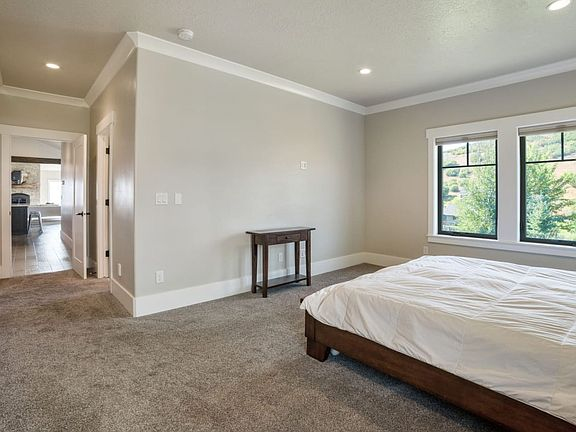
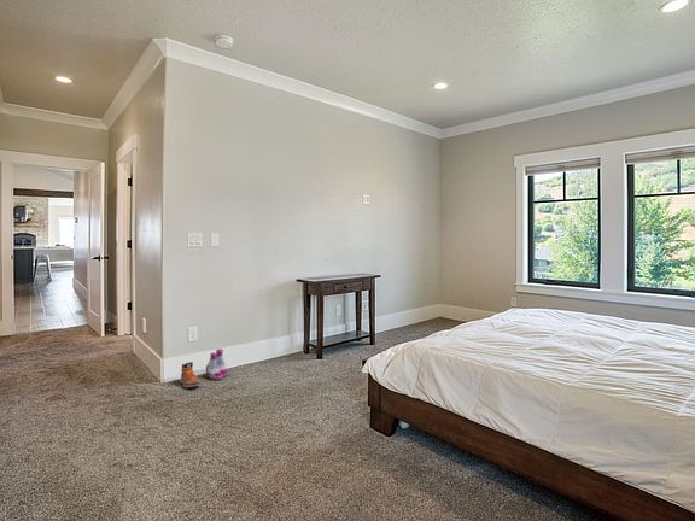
+ sneaker (188, 373)
+ boots (217, 362)
